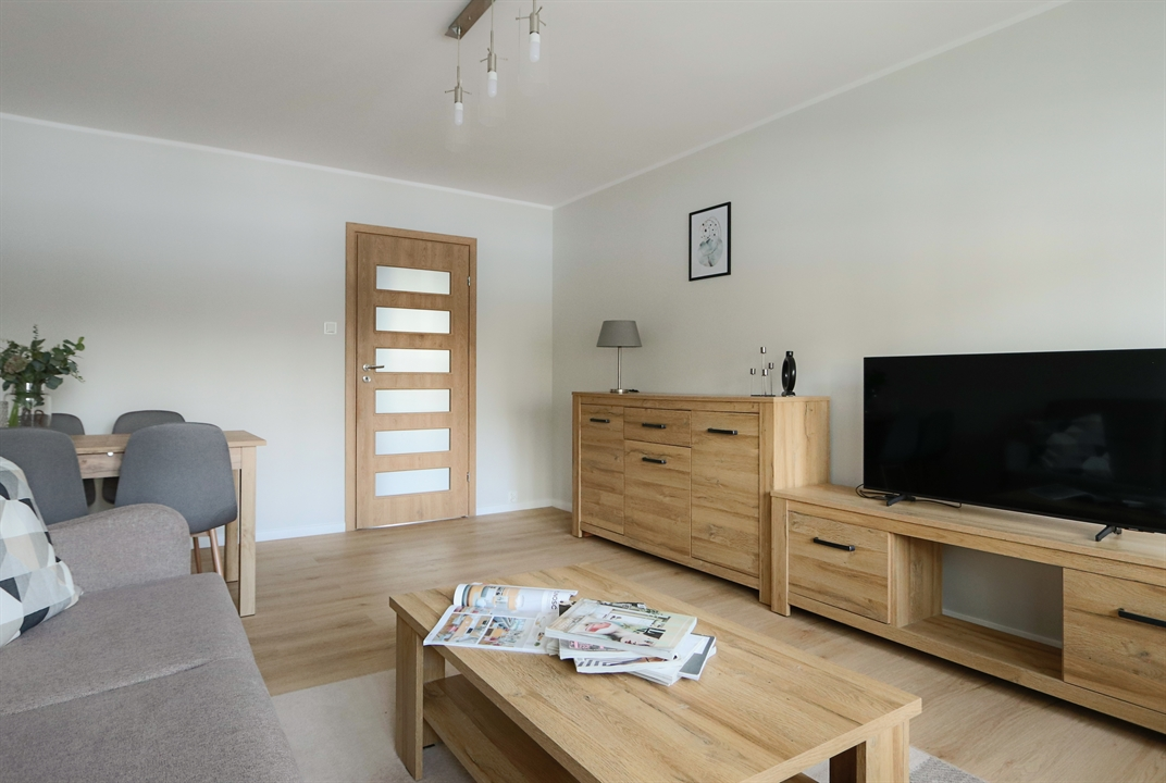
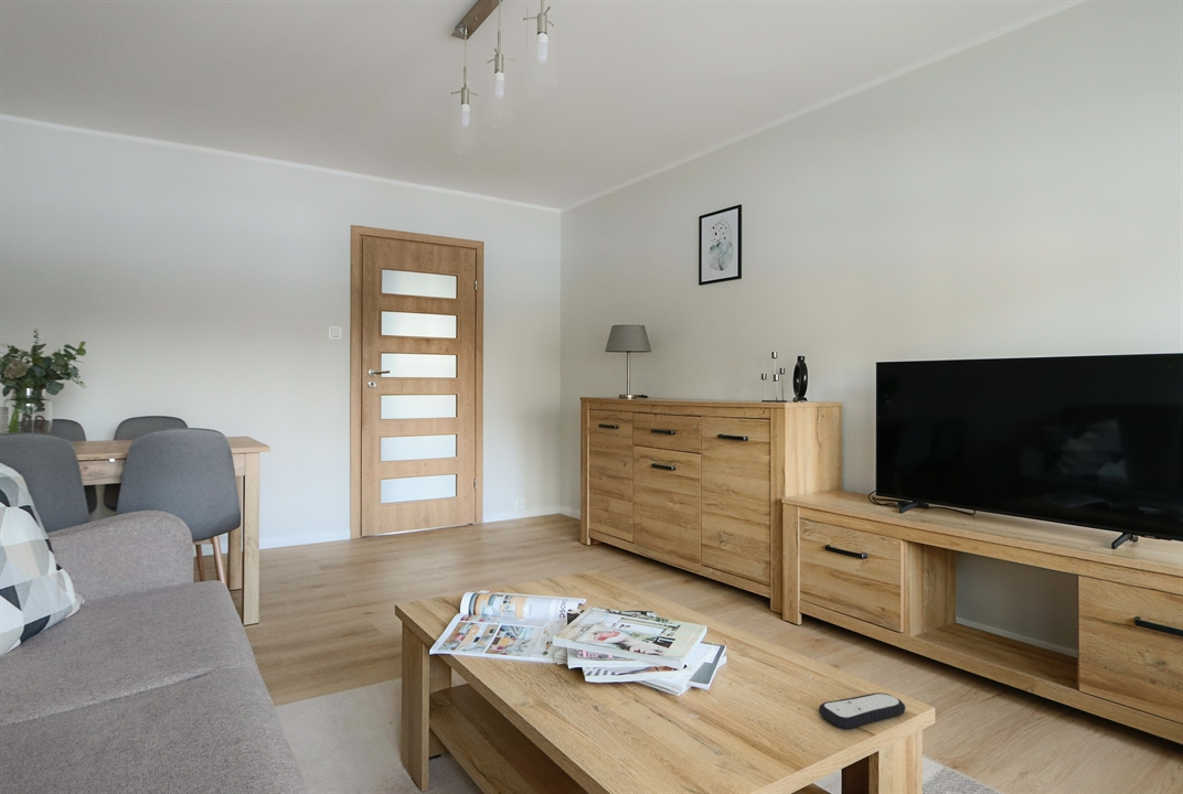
+ remote control (863, 708)
